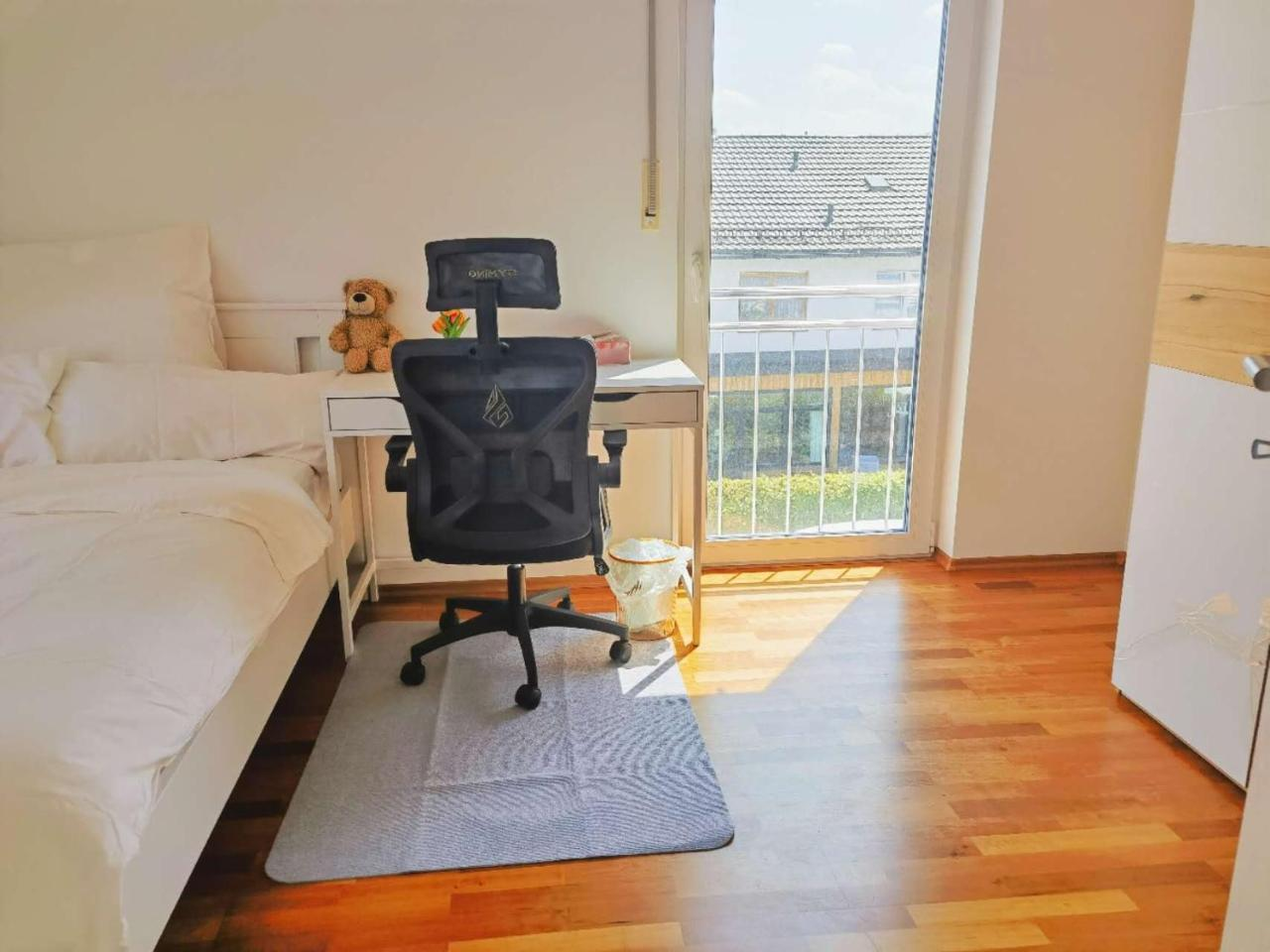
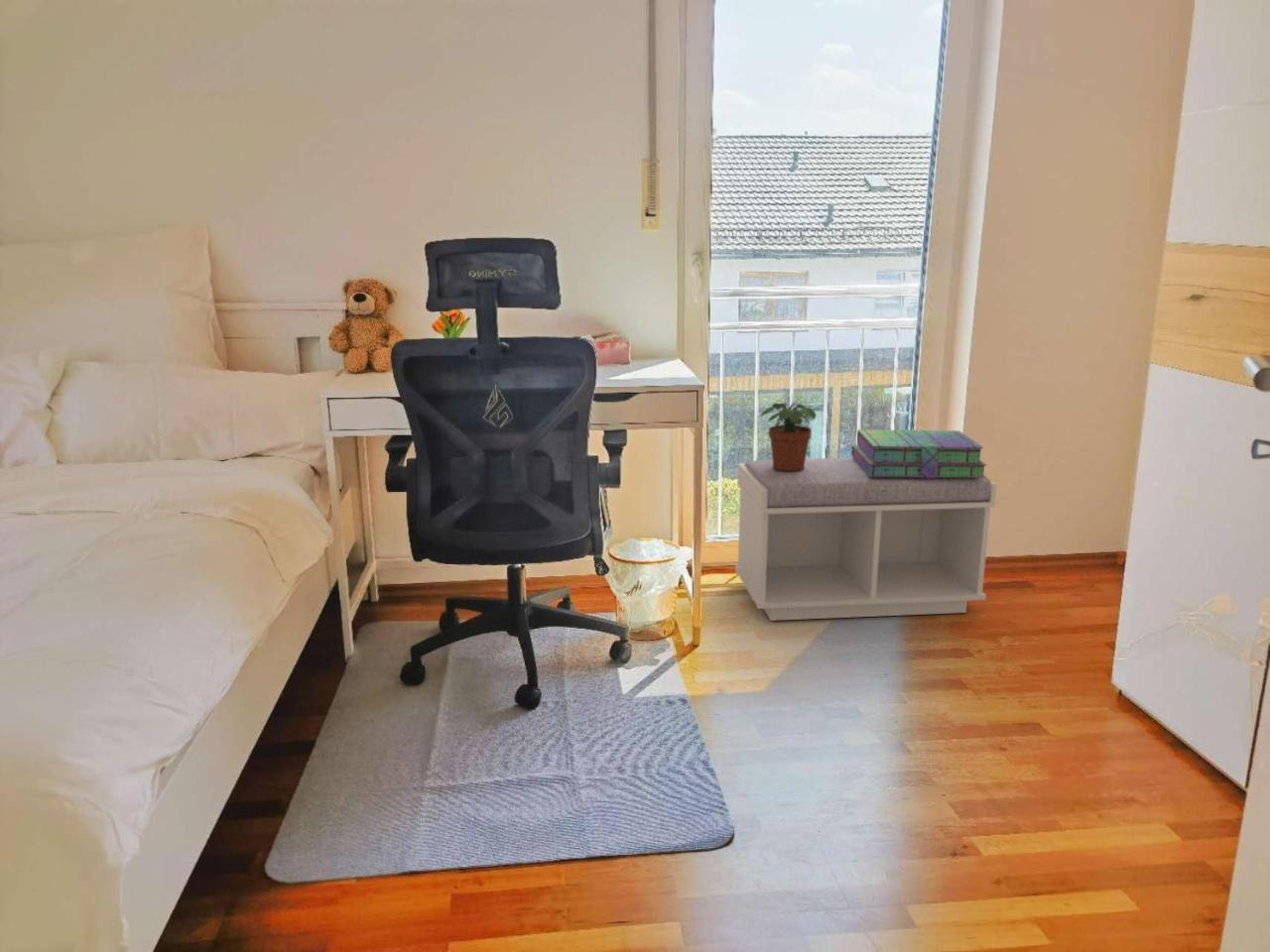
+ potted plant (787, 436)
+ bench (858, 534)
+ stack of books (916, 451)
